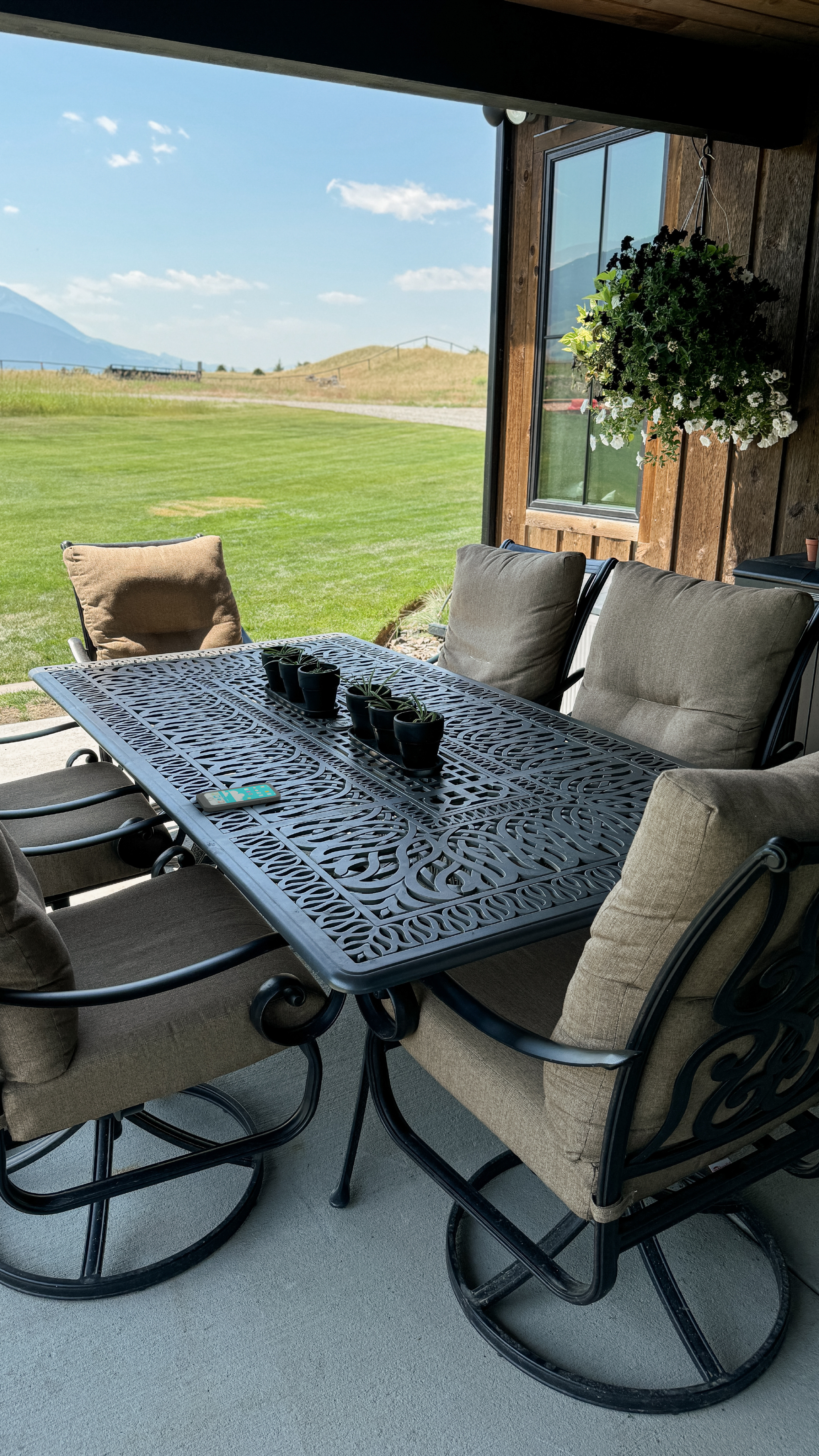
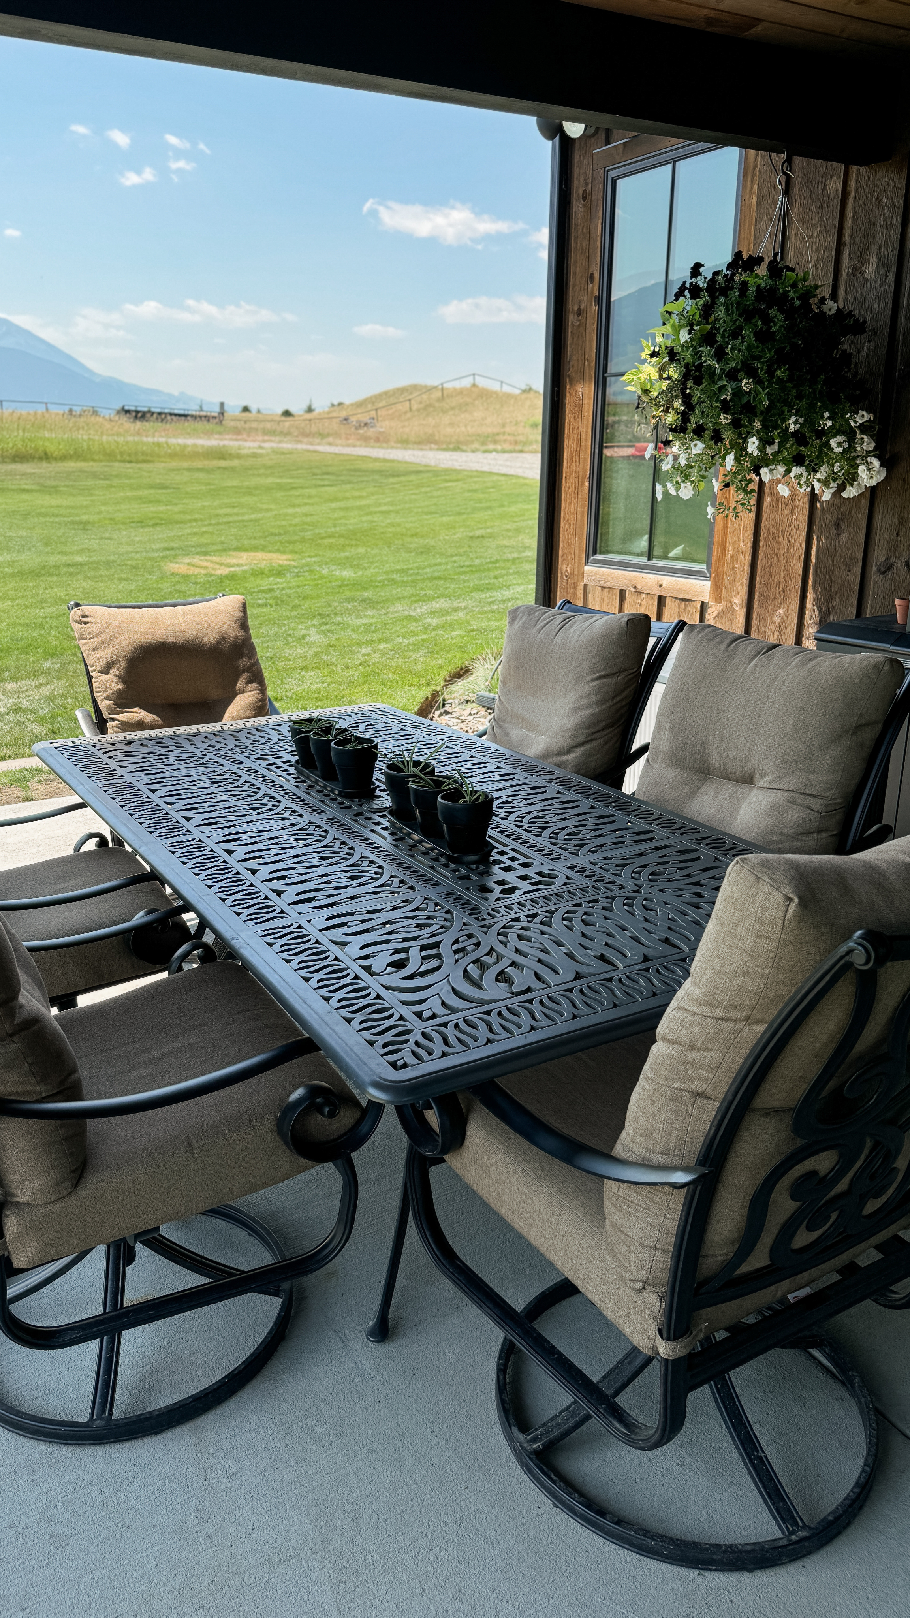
- smartphone (239, 797)
